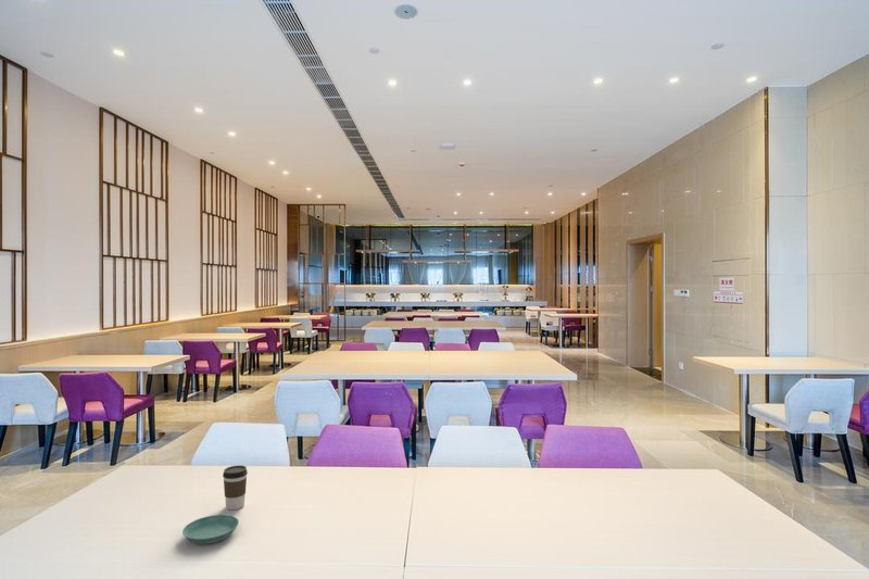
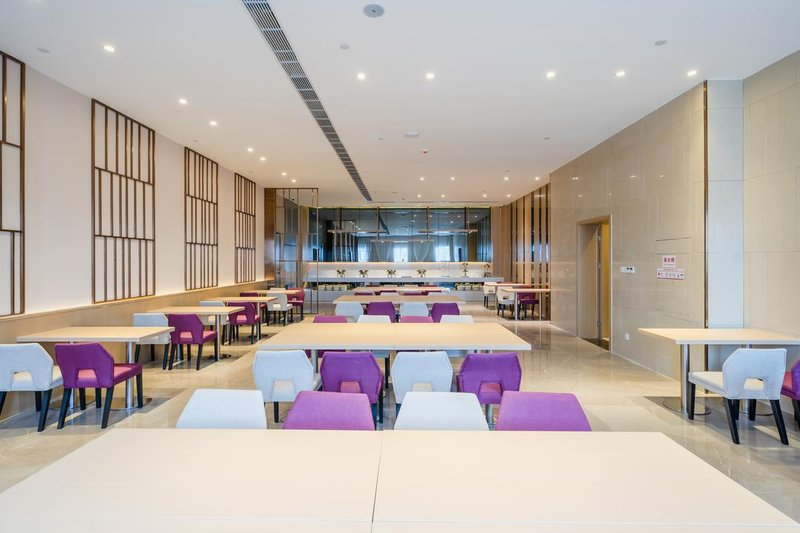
- coffee cup (235, 487)
- saucer (211, 530)
